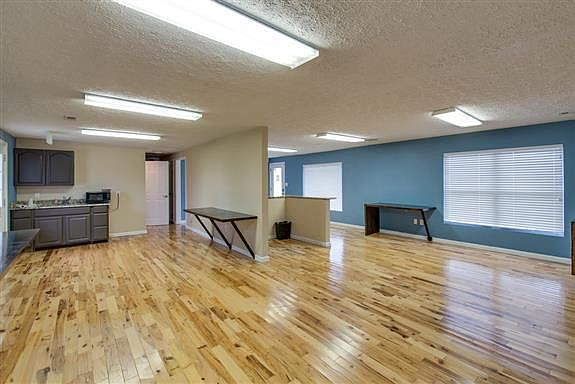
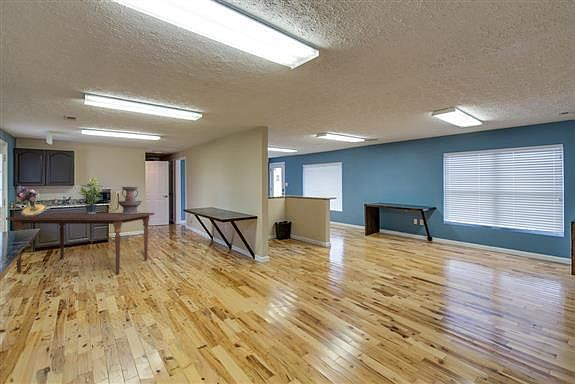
+ potted plant (91, 195)
+ dining table (87, 223)
+ bouquet (31, 200)
+ decorative urn (130, 199)
